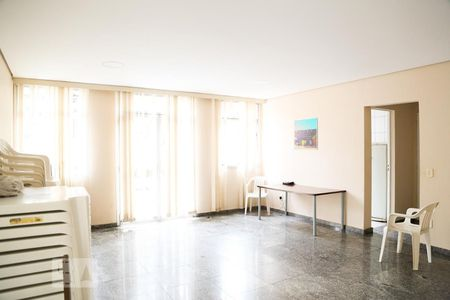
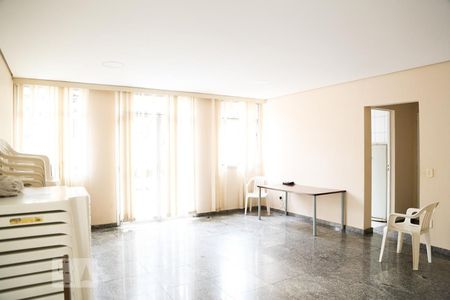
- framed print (305, 134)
